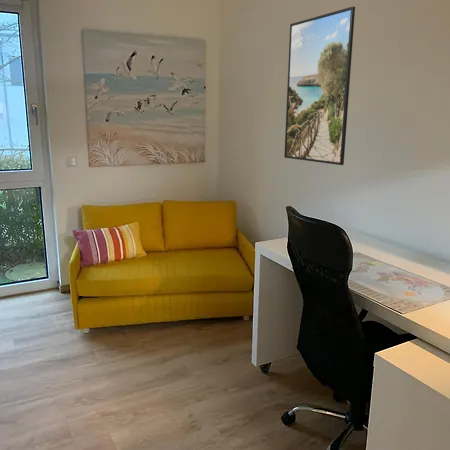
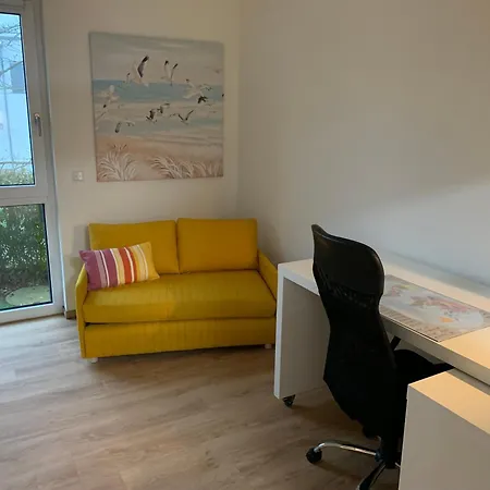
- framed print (315, 91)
